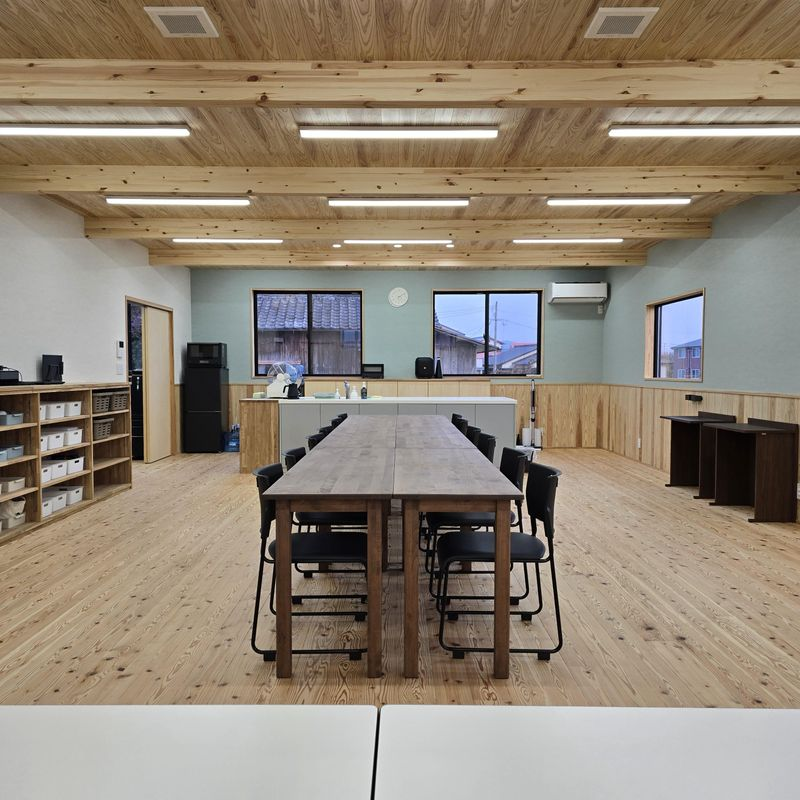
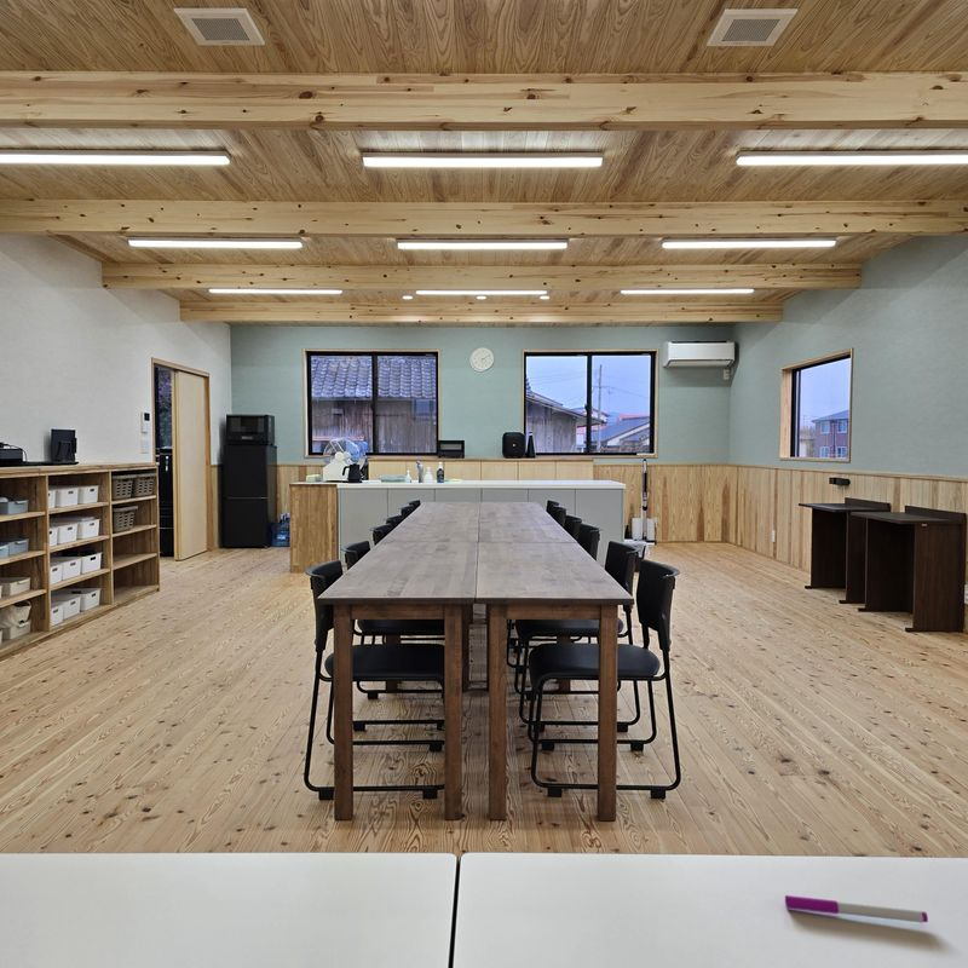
+ pen (854, 909)
